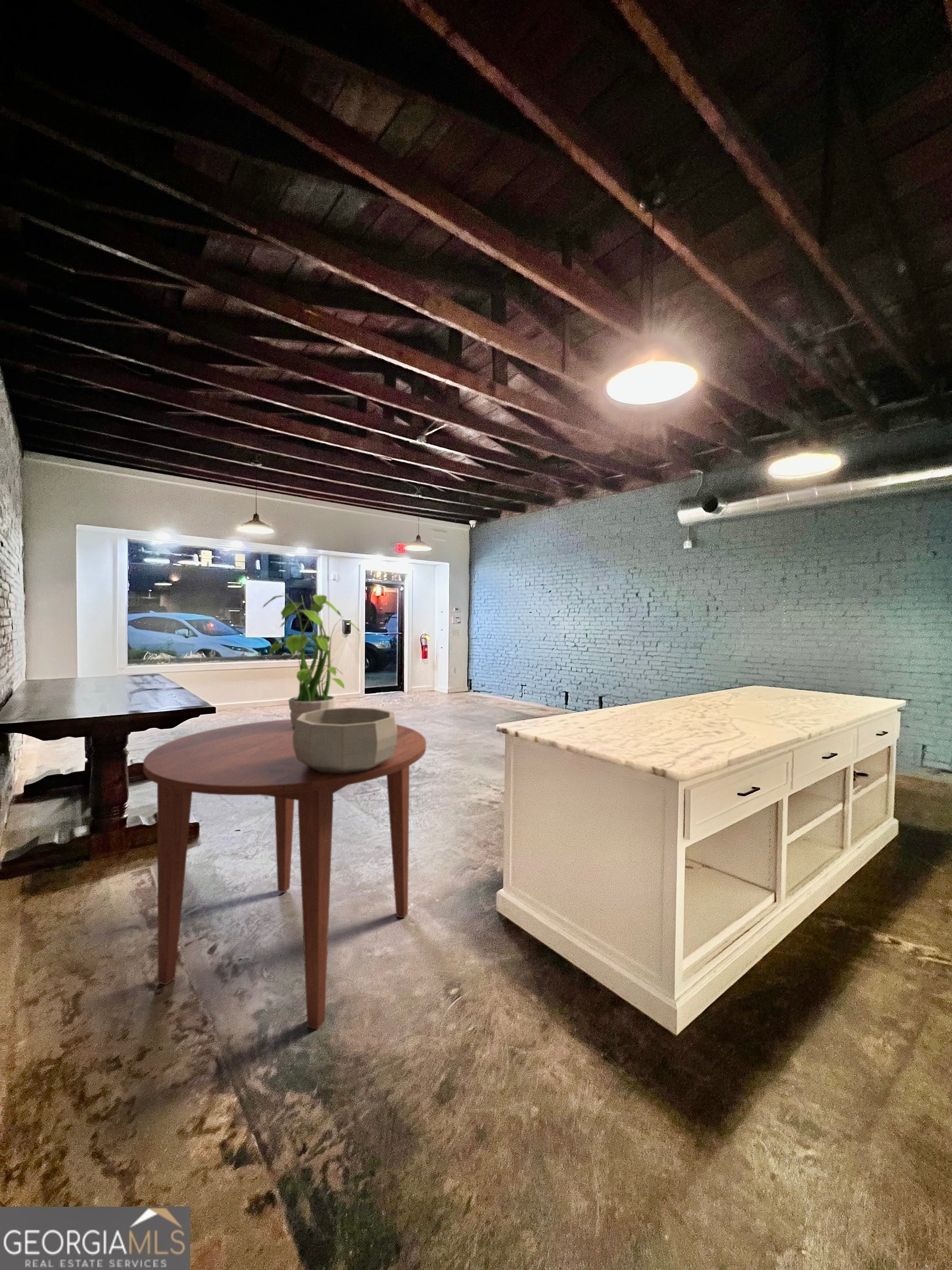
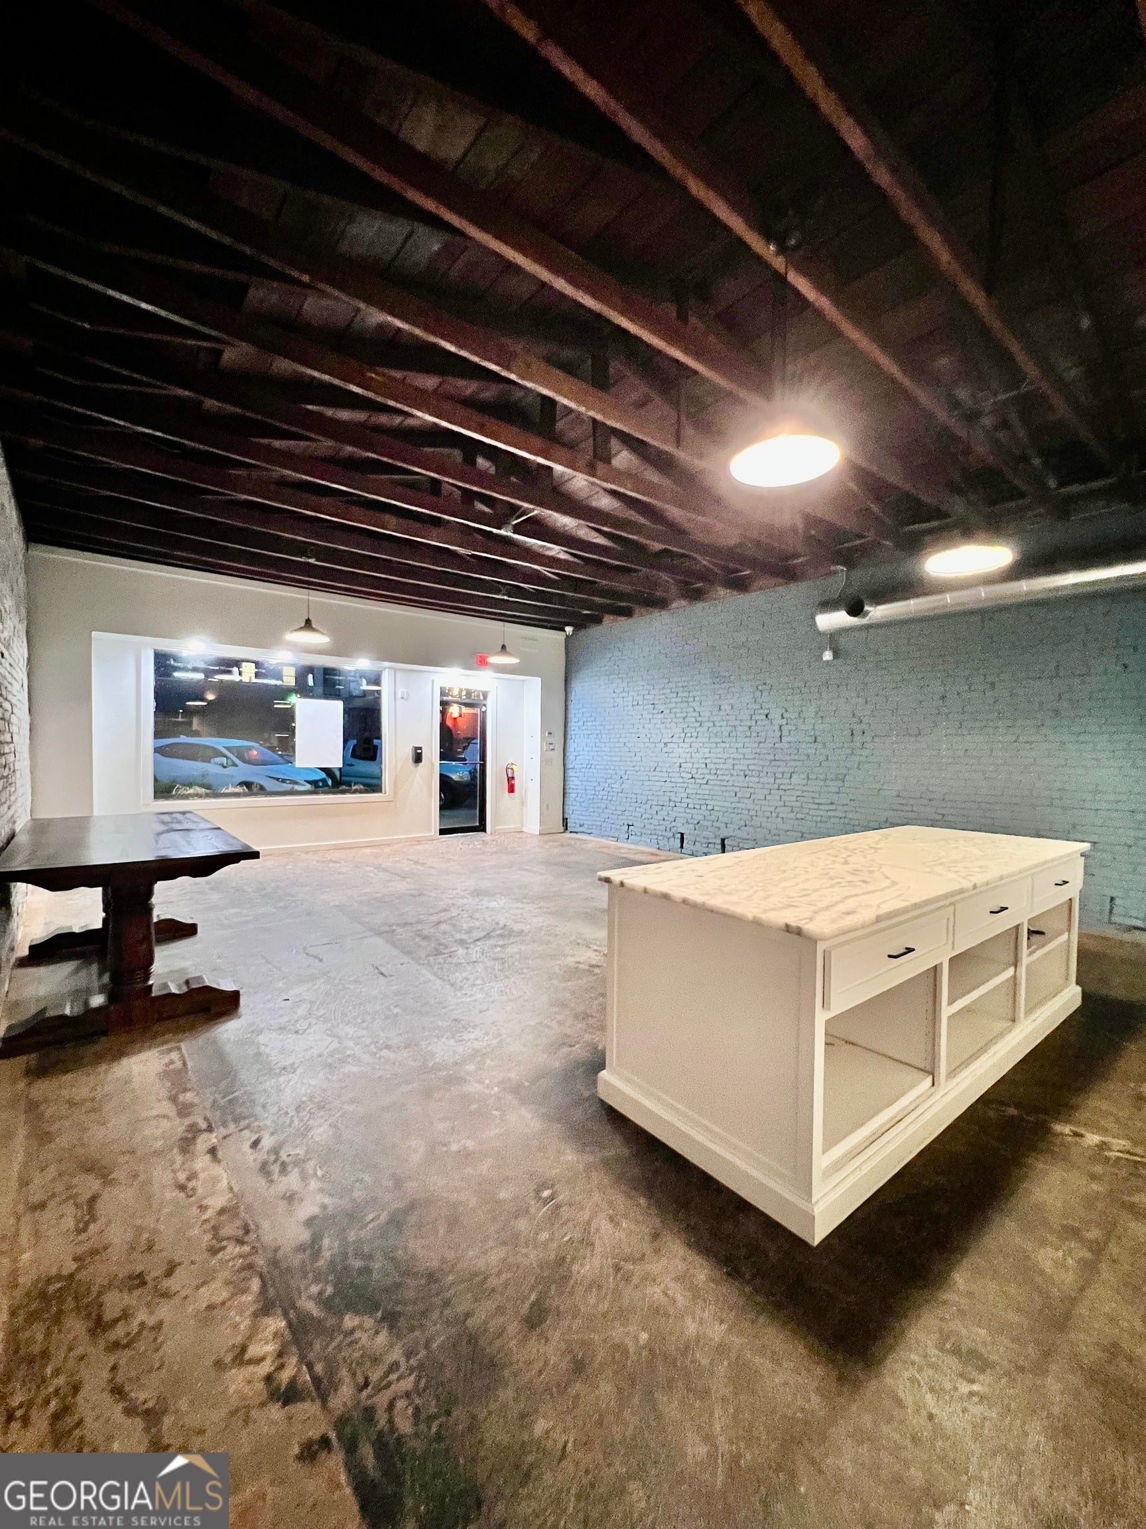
- dining table (299, 843)
- decorative bowl (347, 738)
- potted plant (304, 659)
